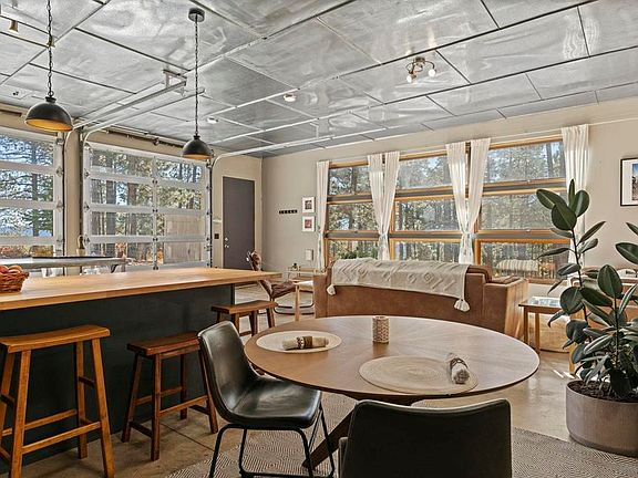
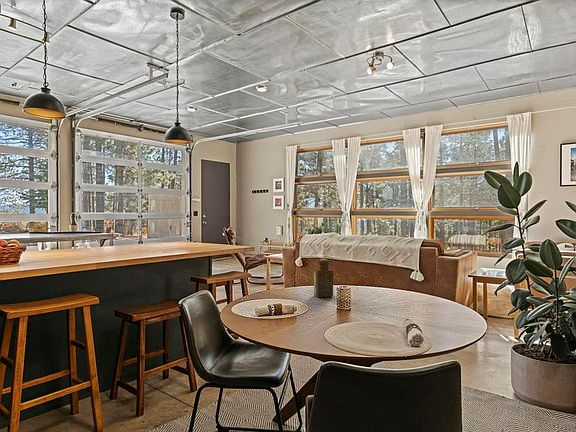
+ bottle (323, 277)
